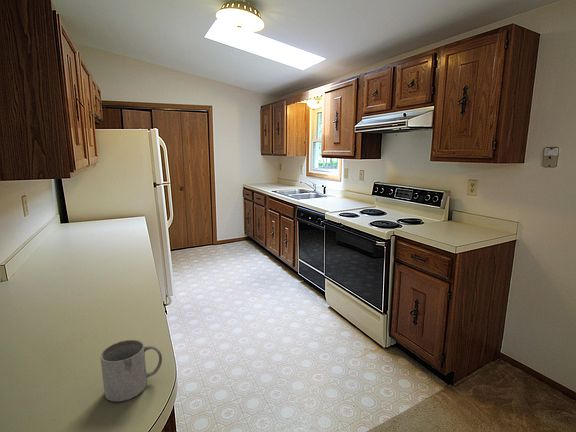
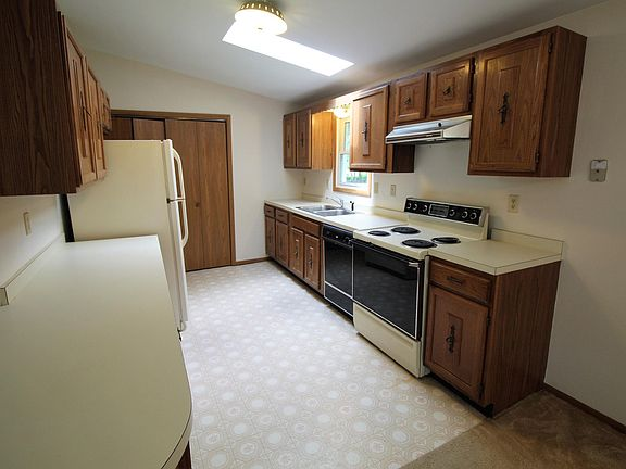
- mug (133, 366)
